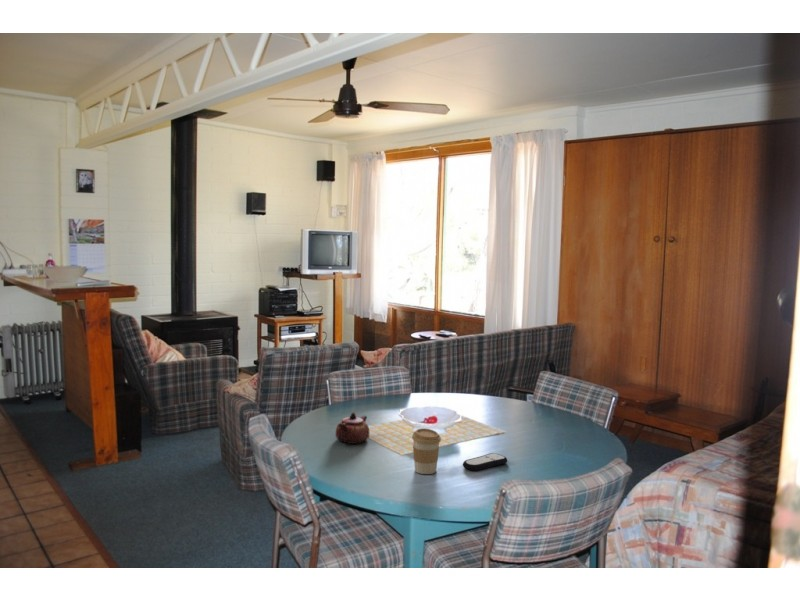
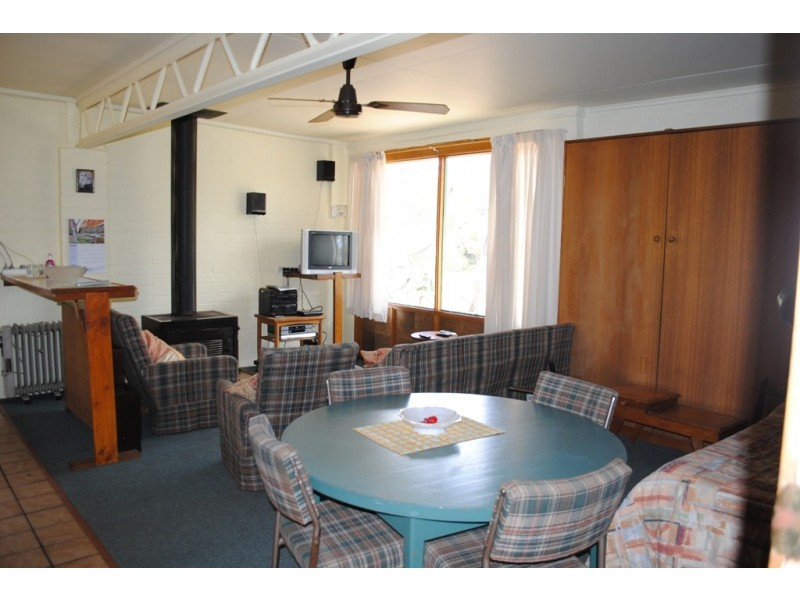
- coffee cup (426, 450)
- remote control (484, 461)
- teapot (351, 426)
